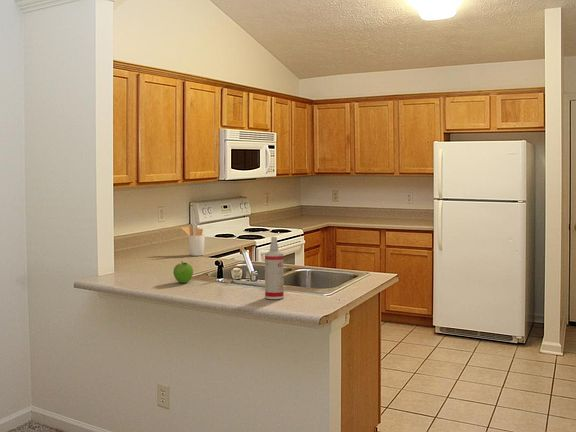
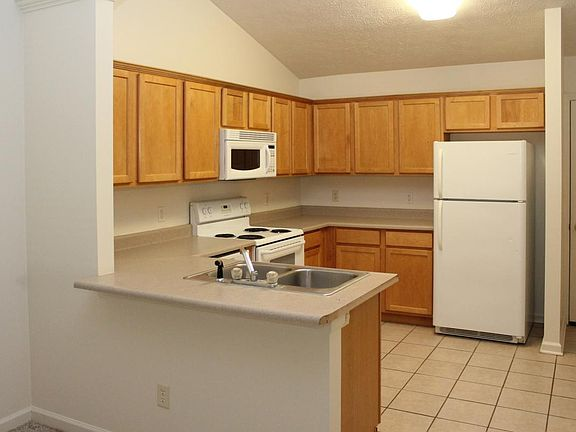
- utensil holder (193, 240)
- fruit (183, 271)
- spray bottle (274, 267)
